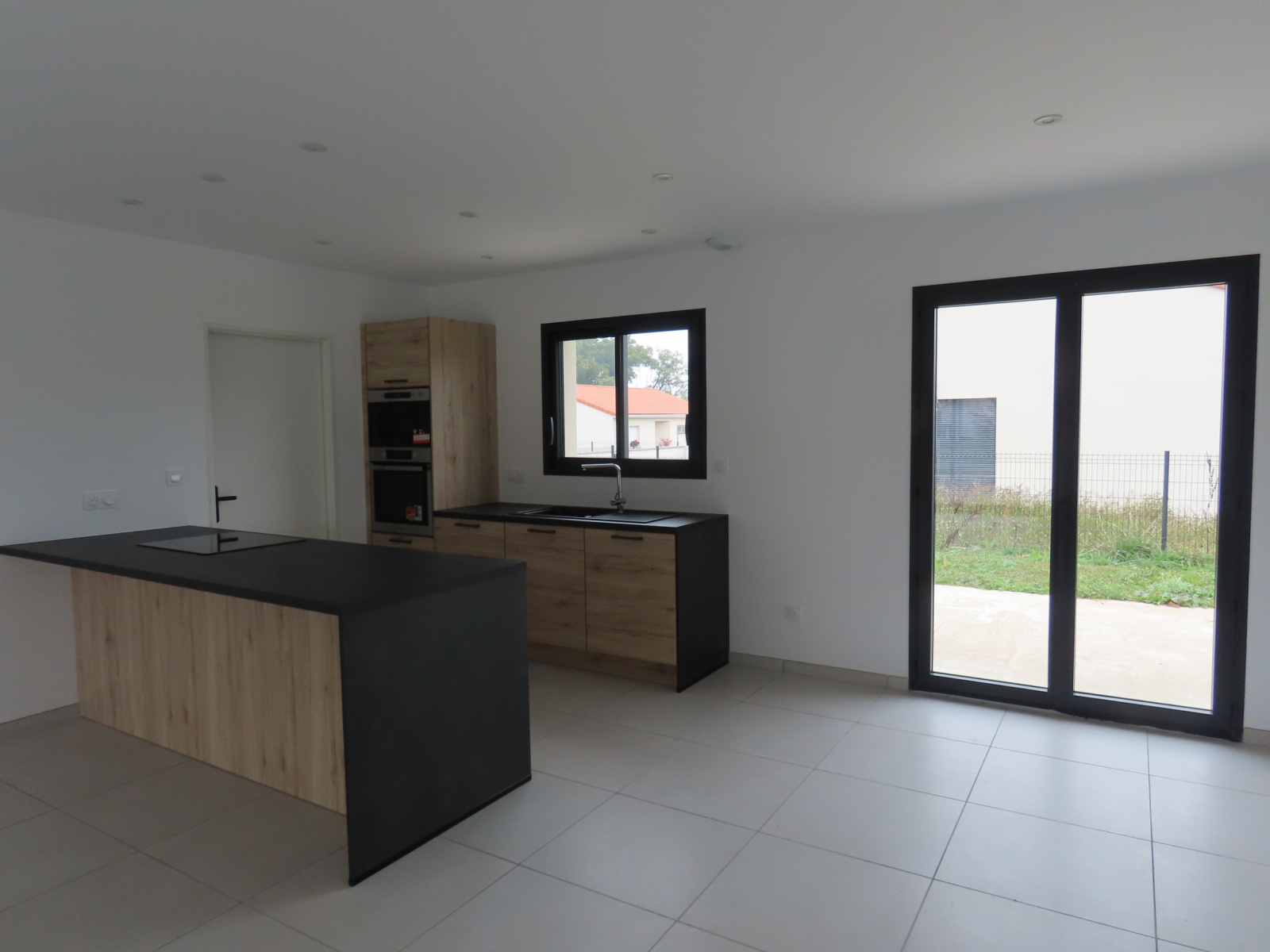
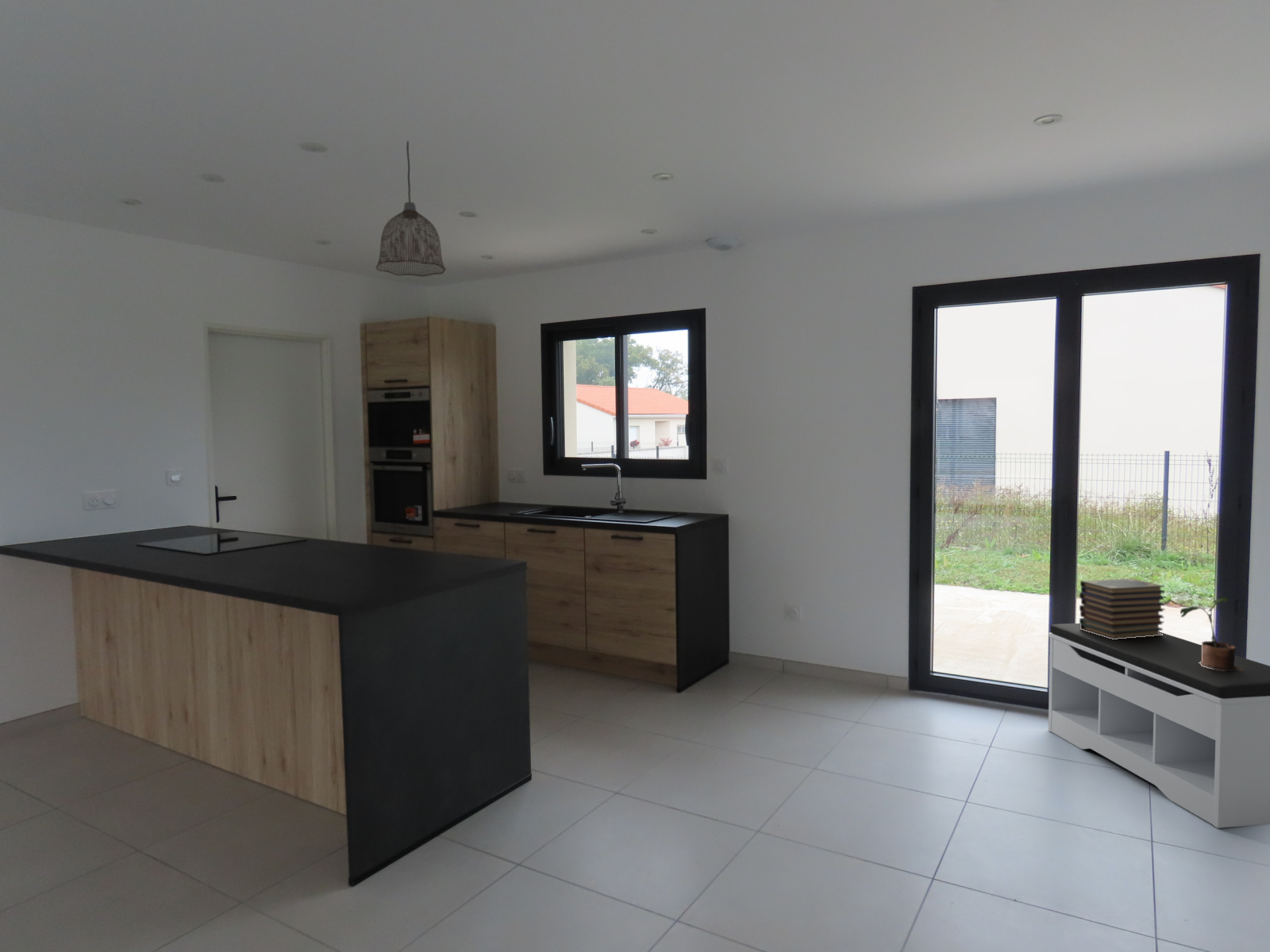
+ pendant lamp (409, 205)
+ book stack (1121, 608)
+ potted plant (1212, 630)
+ bench (1166, 708)
